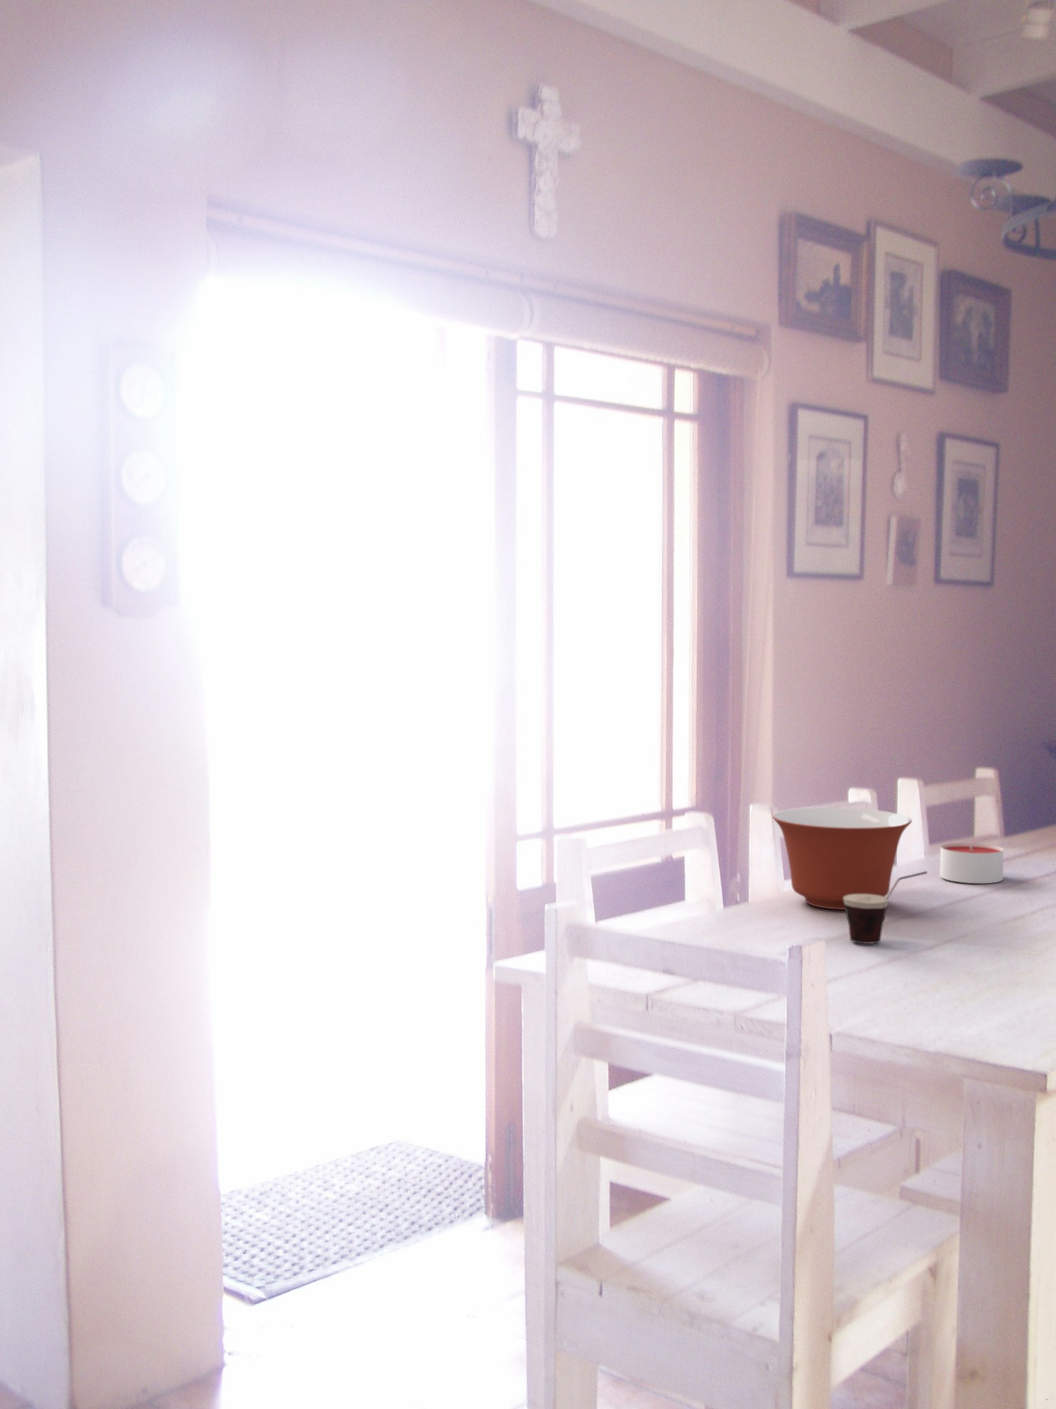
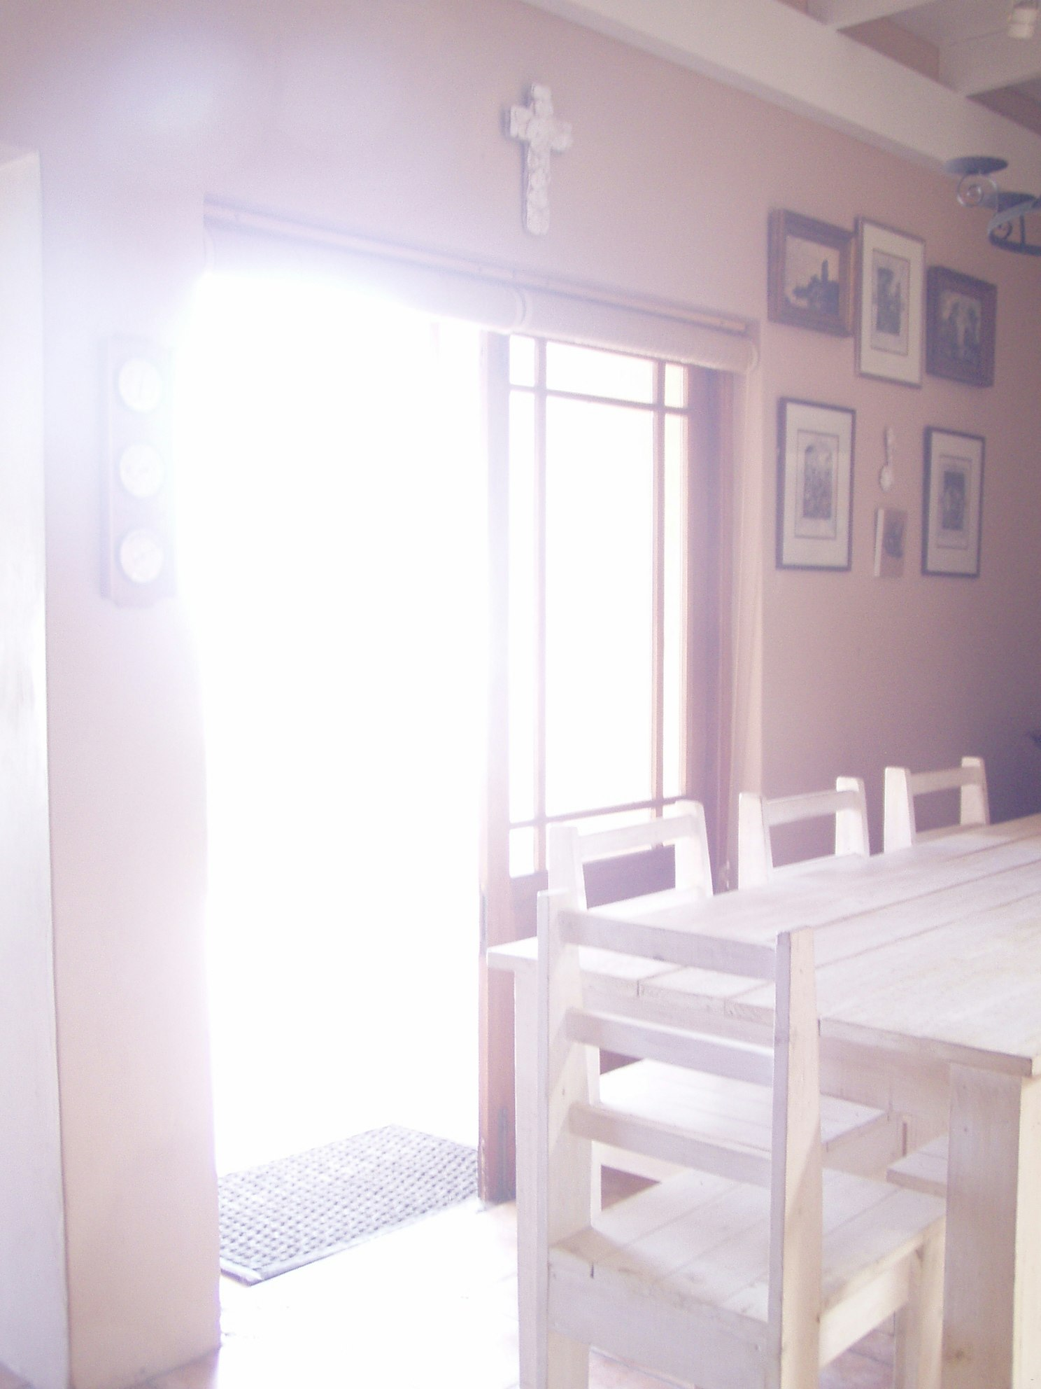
- cup (884, 905)
- mixing bowl (841, 860)
- candle (972, 861)
